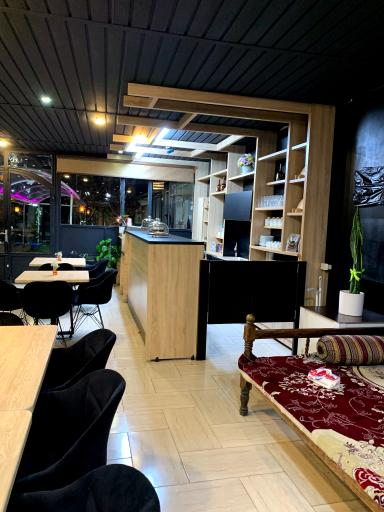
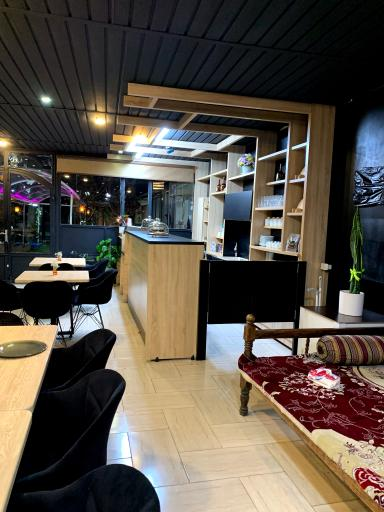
+ plate (20, 348)
